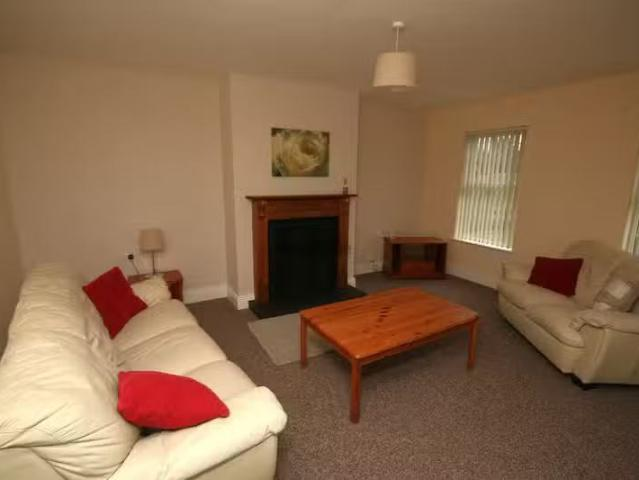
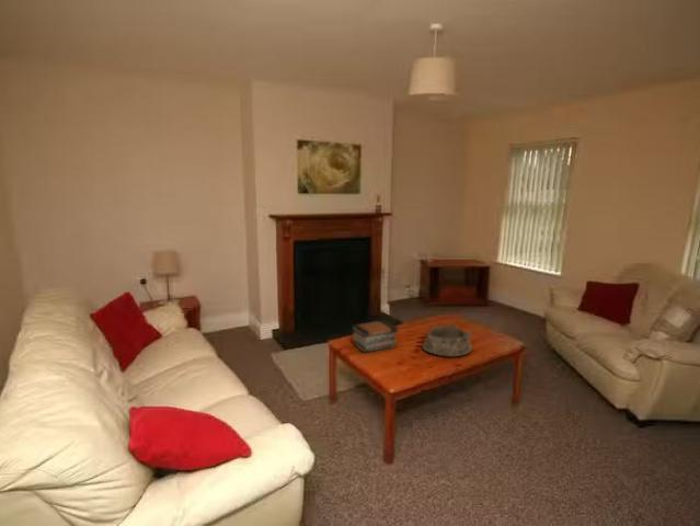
+ book stack (374, 335)
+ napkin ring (448, 339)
